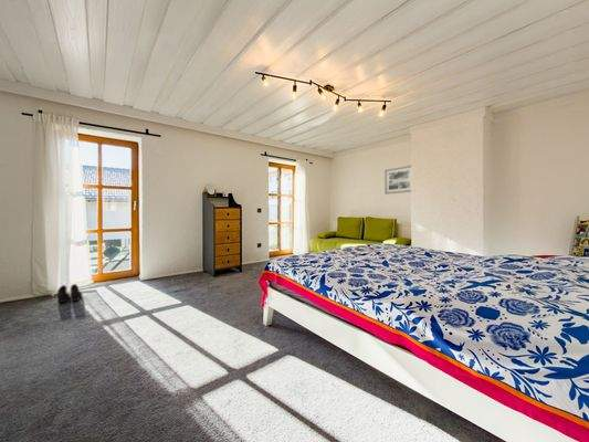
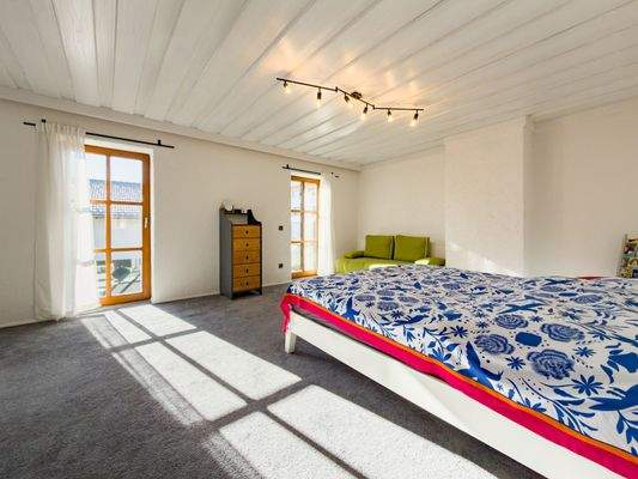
- boots (71, 292)
- wall art (399, 180)
